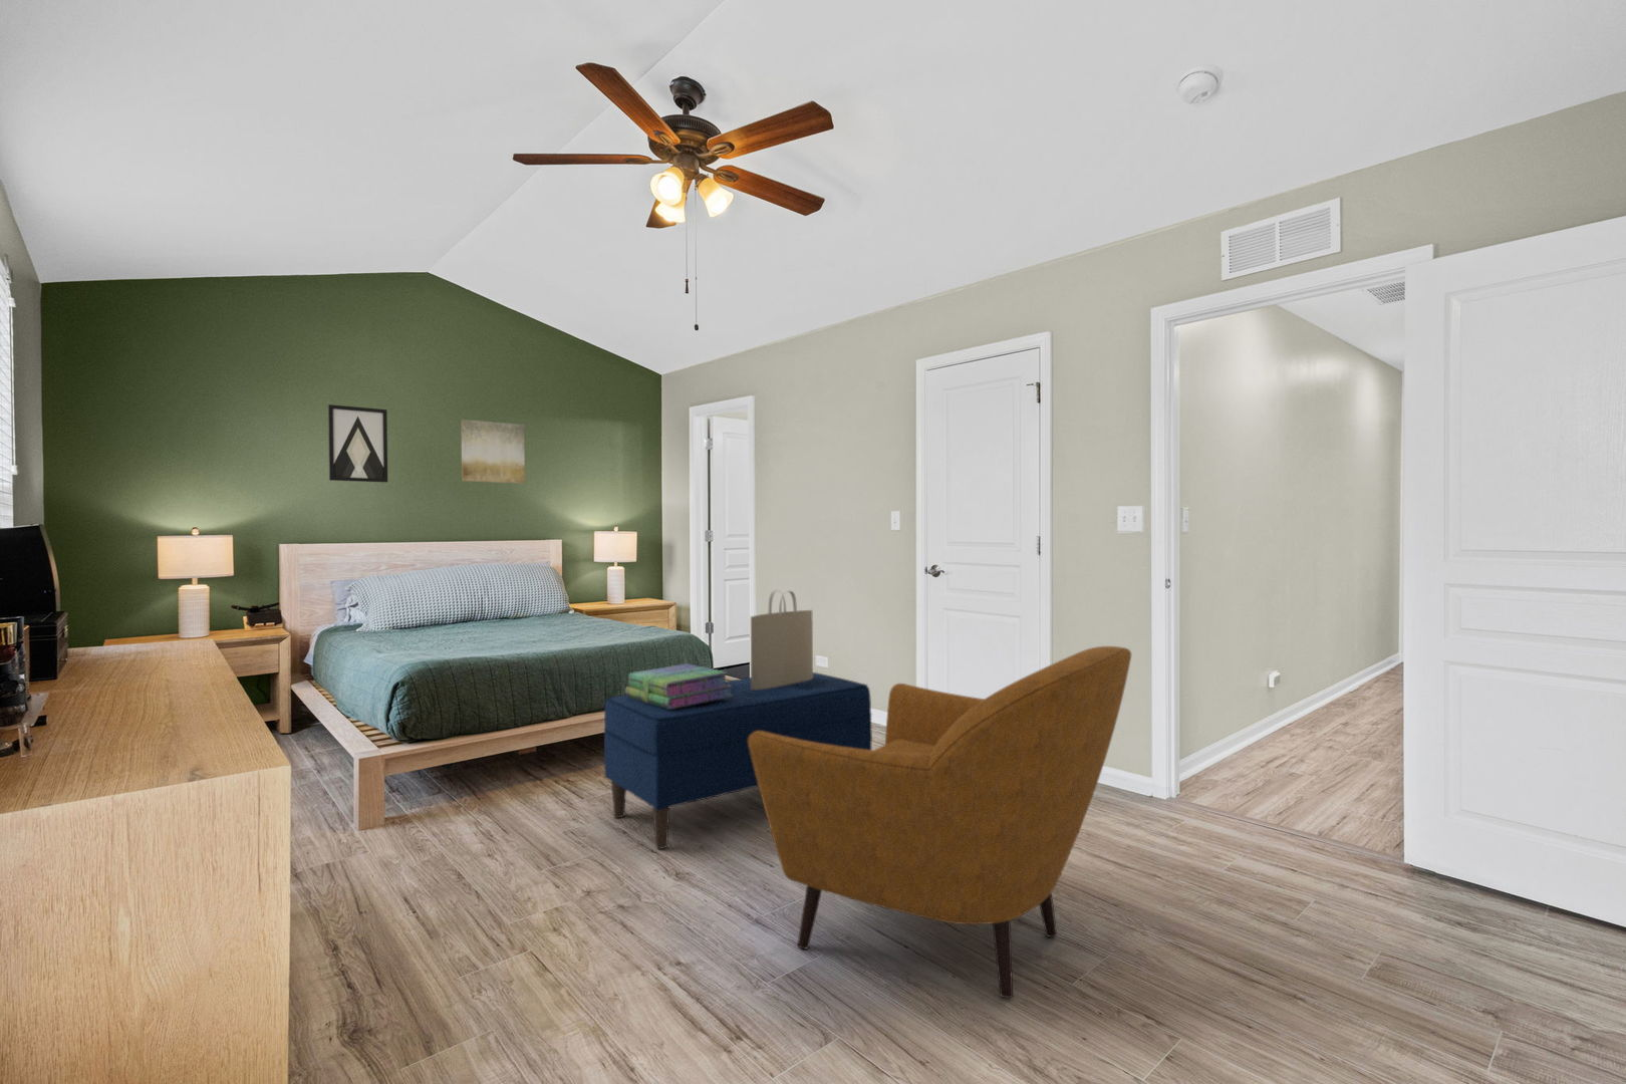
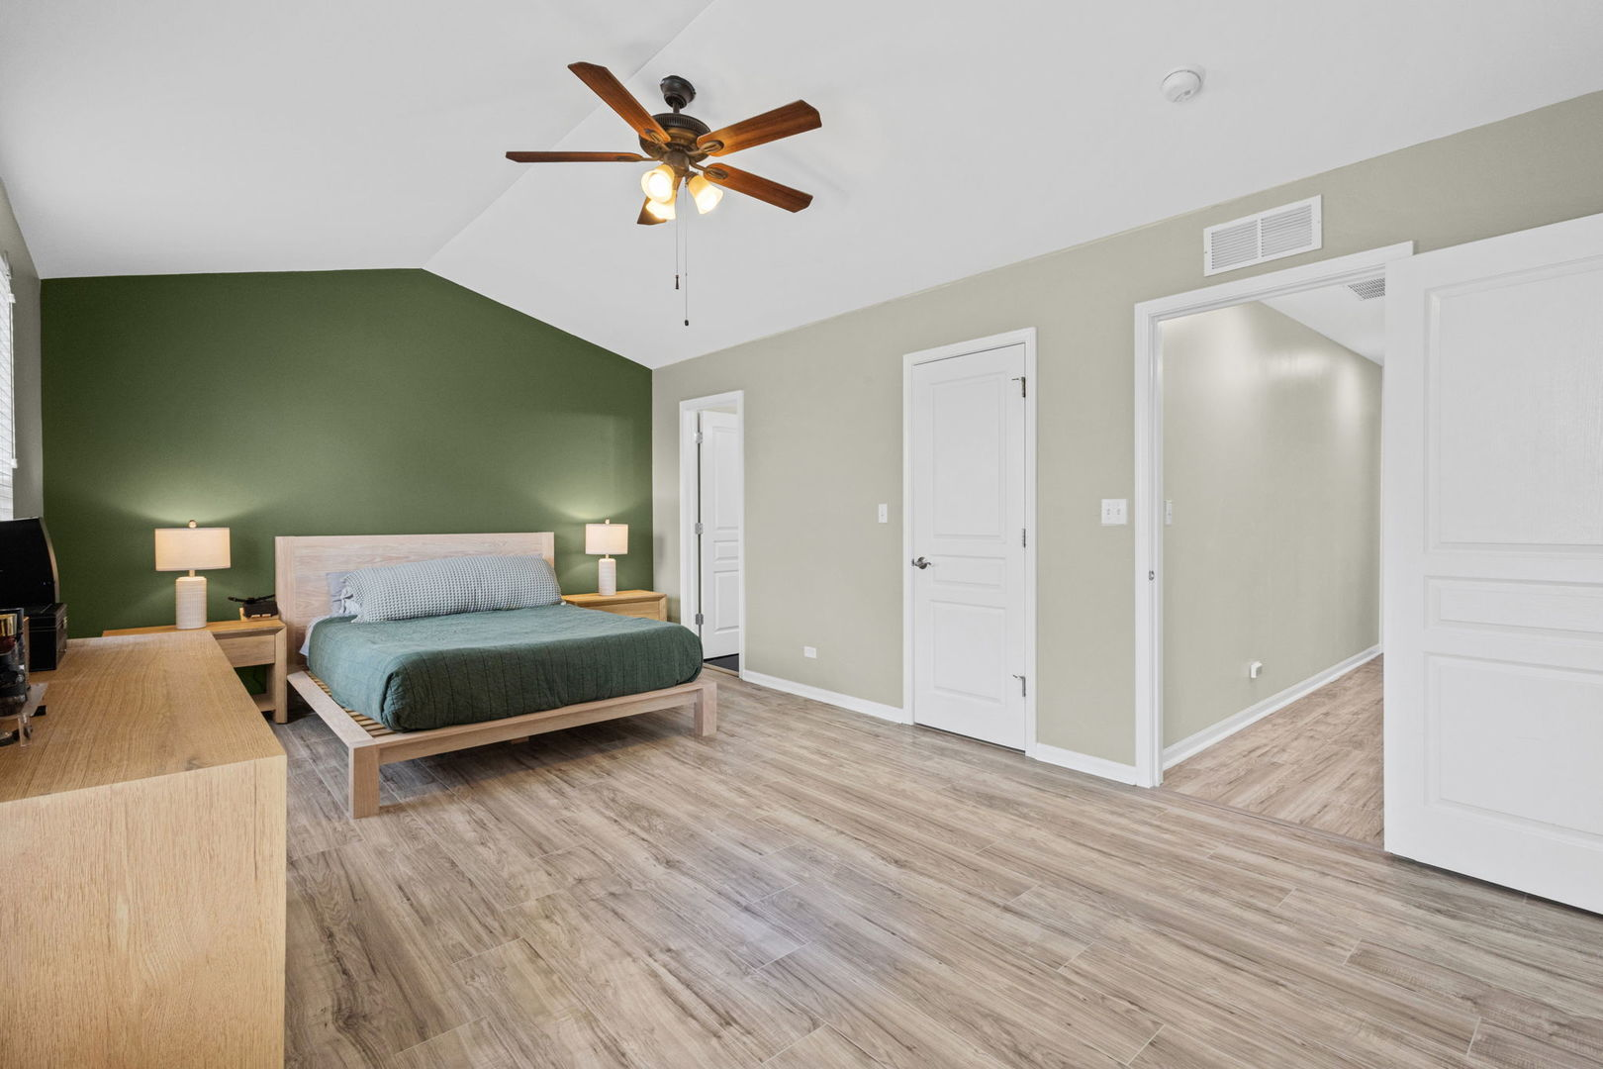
- wall art (358, 444)
- stack of books (678, 686)
- tote bag (782, 636)
- wall art (492, 451)
- armchair (962, 791)
- bench (743, 746)
